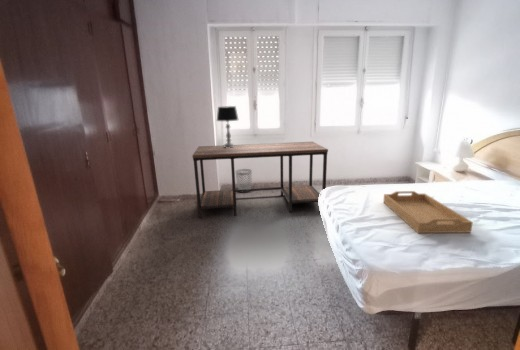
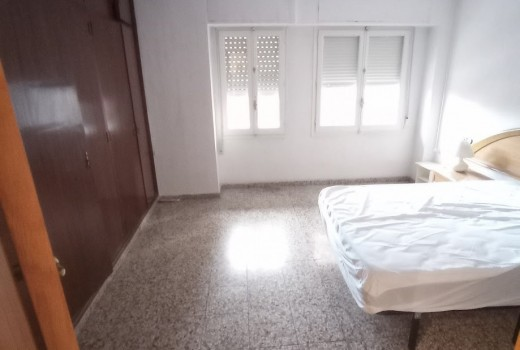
- wastebasket (244, 180)
- desk (259, 188)
- serving tray (422, 209)
- table lamp (228, 127)
